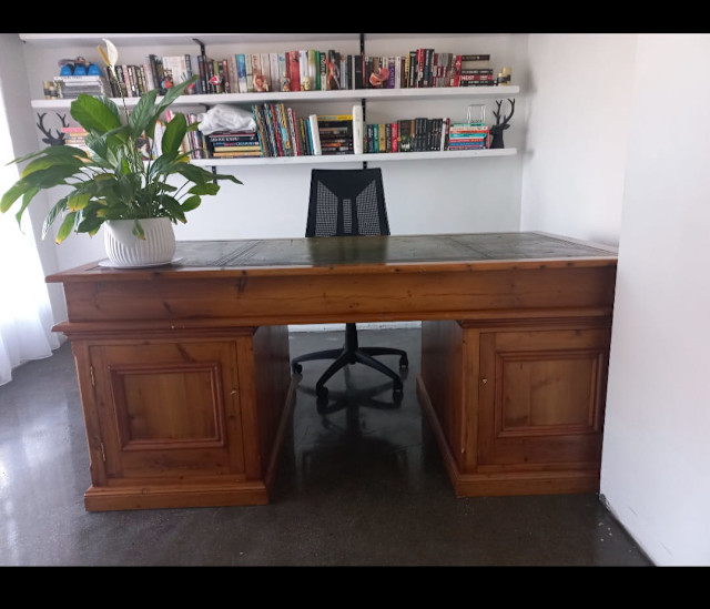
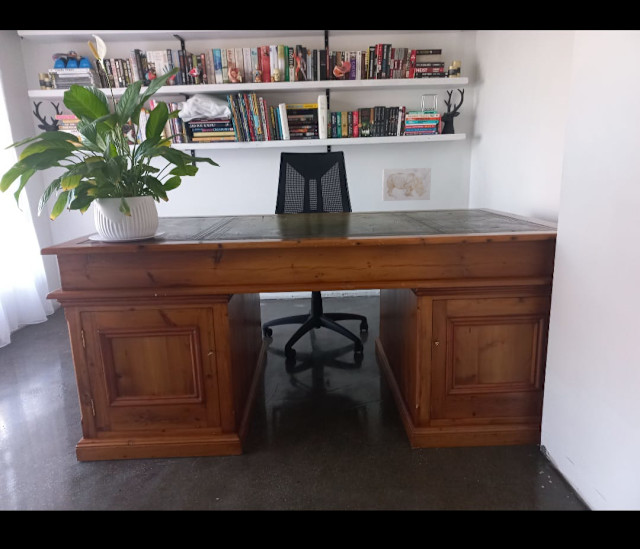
+ wall art (406, 184)
